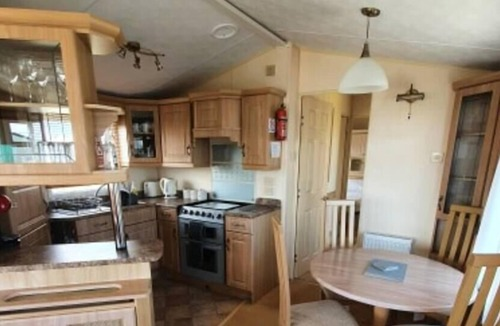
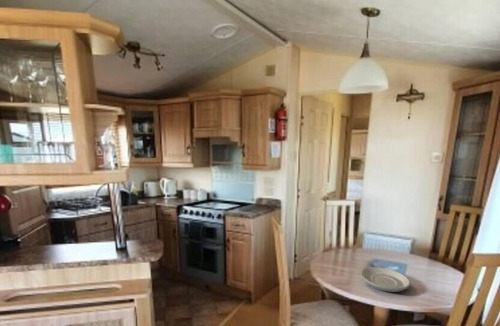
+ plate (384, 280)
